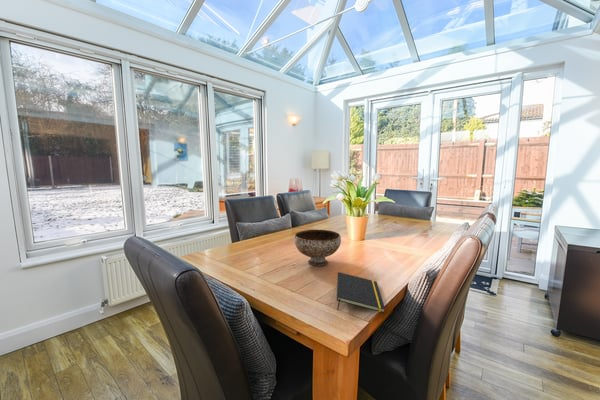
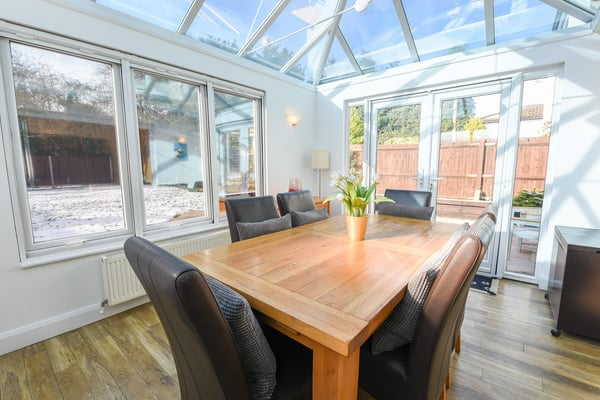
- notepad (358, 290)
- bowl (317, 248)
